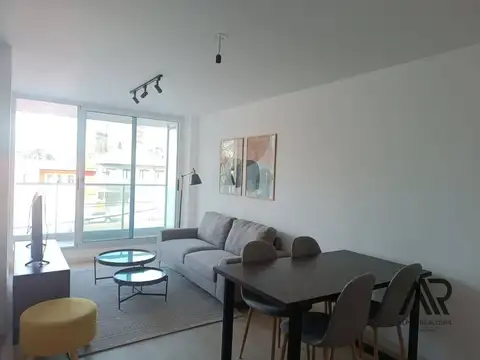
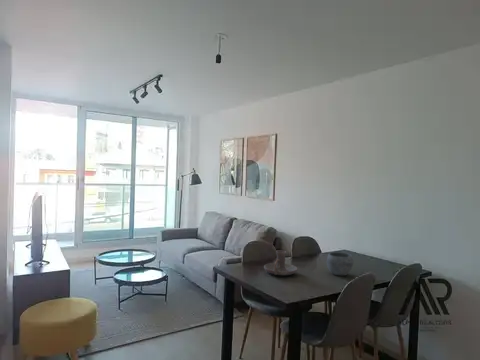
+ bowl (339, 264)
+ candle holder (279, 263)
